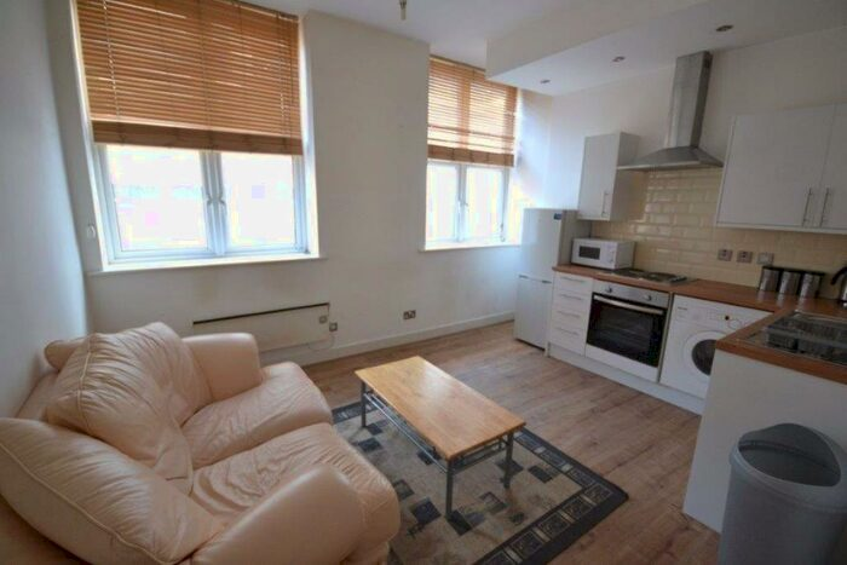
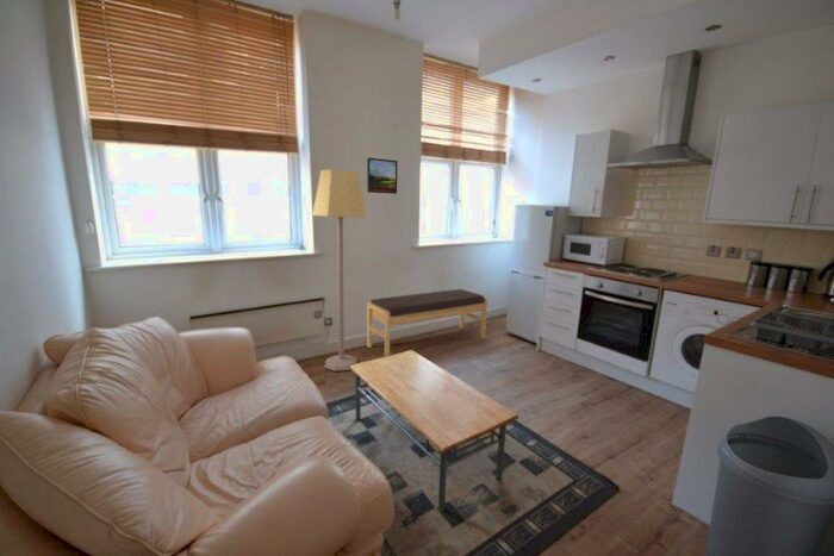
+ bench (429, 319)
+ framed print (382, 176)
+ lamp (340, 271)
